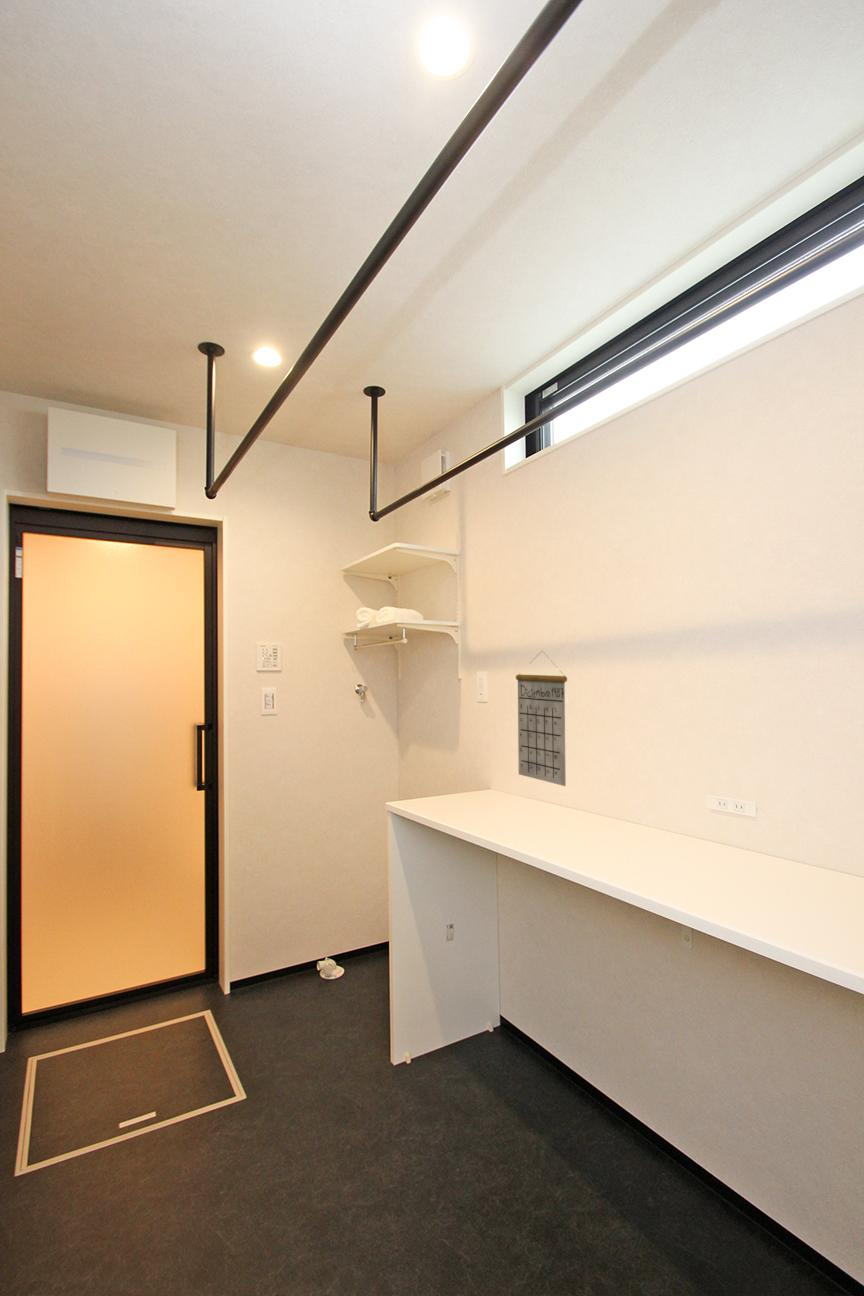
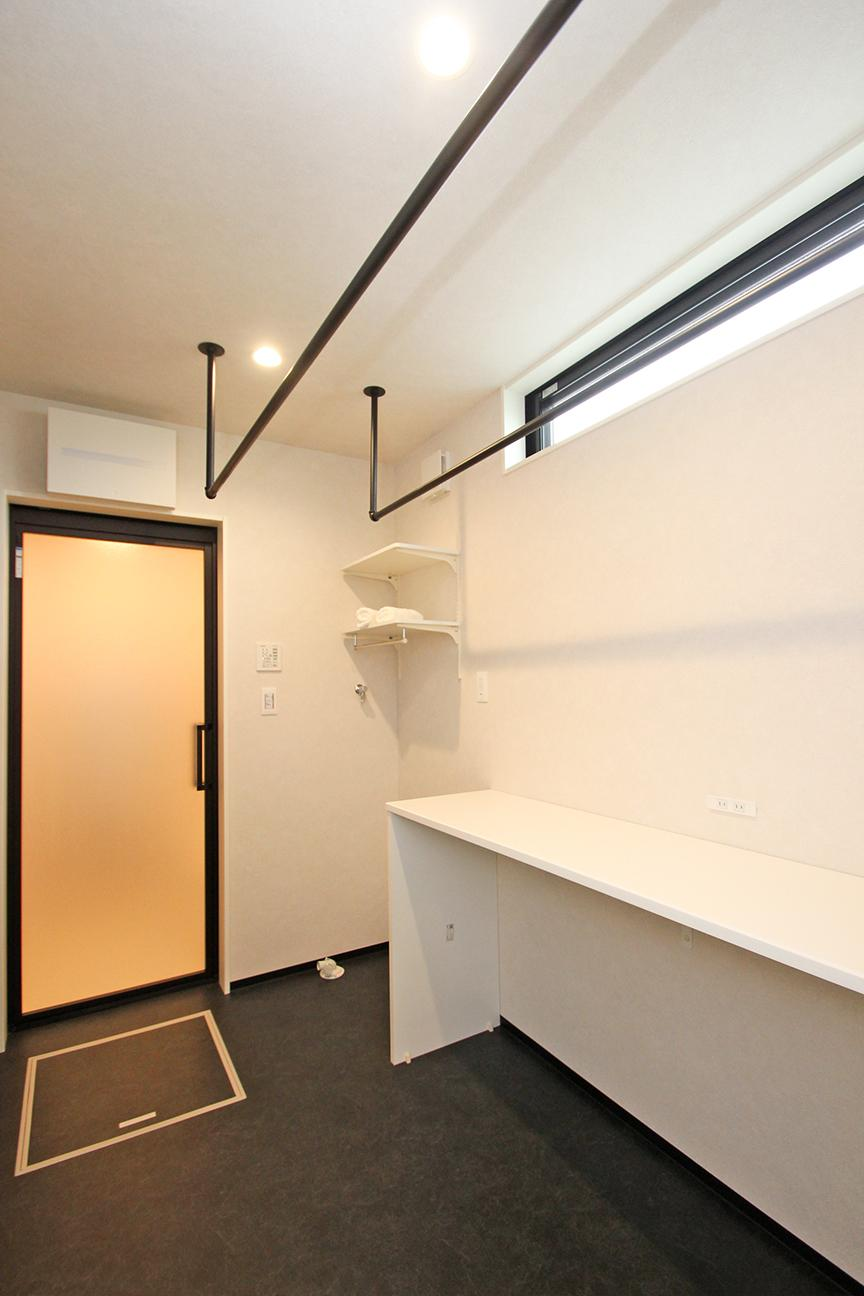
- calendar (540, 715)
